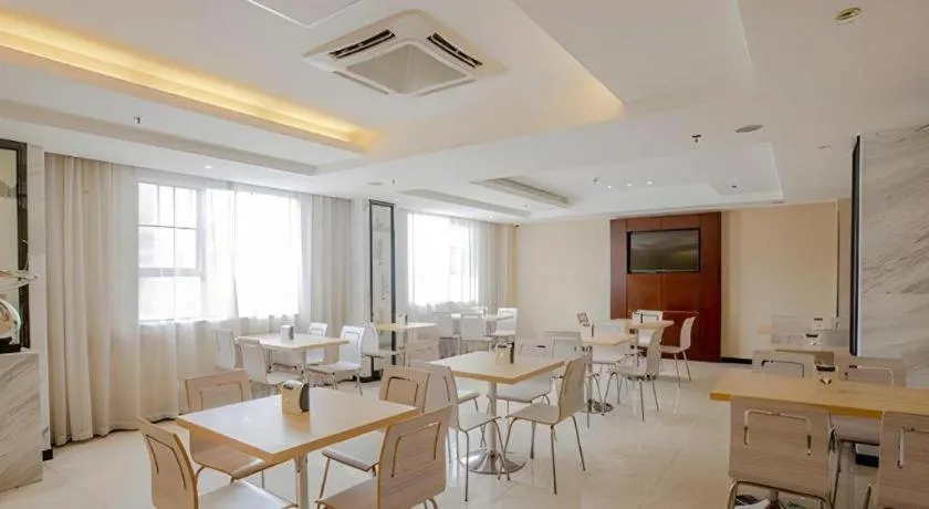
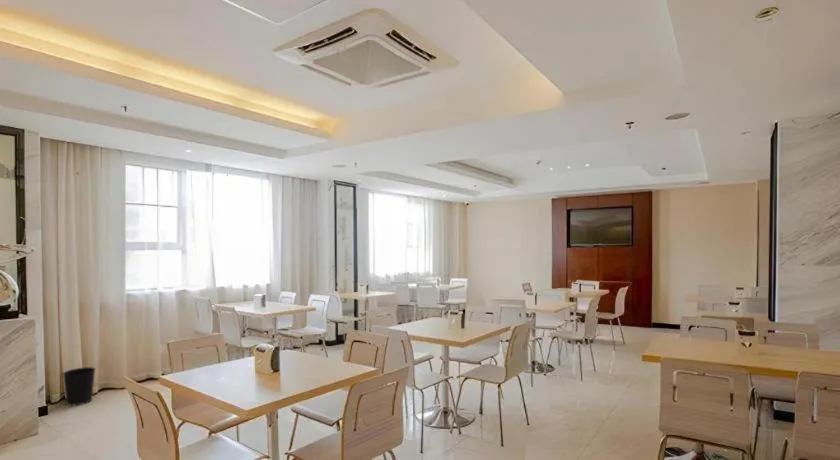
+ wastebasket (79, 386)
